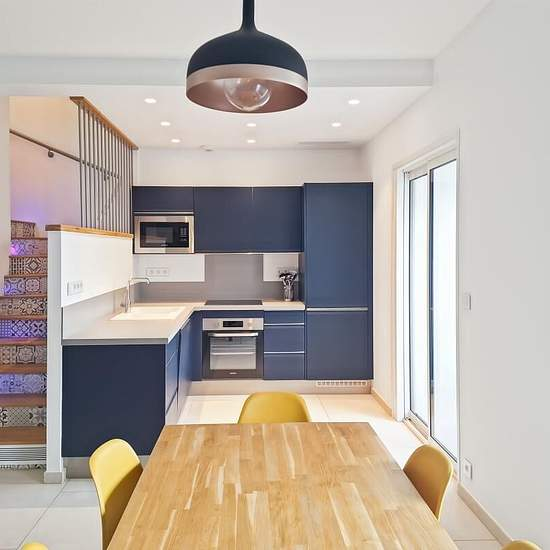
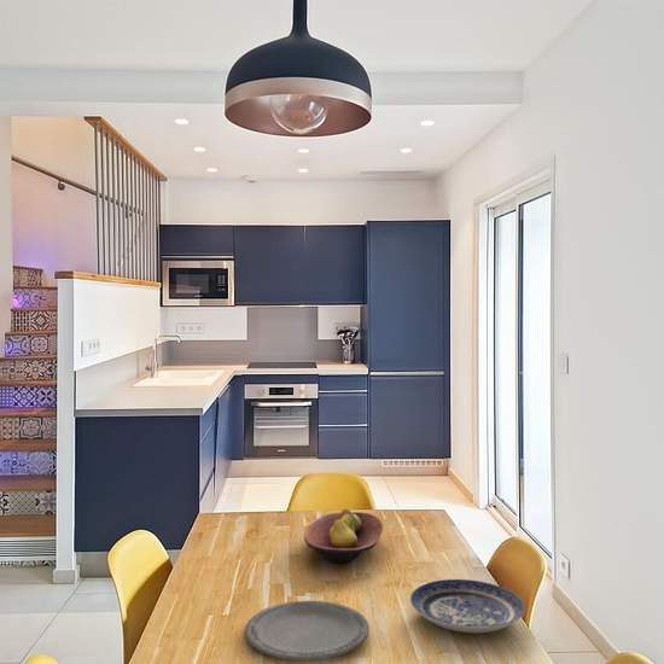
+ plate (466, 608)
+ fruit bowl (344, 531)
+ plate (307, 629)
